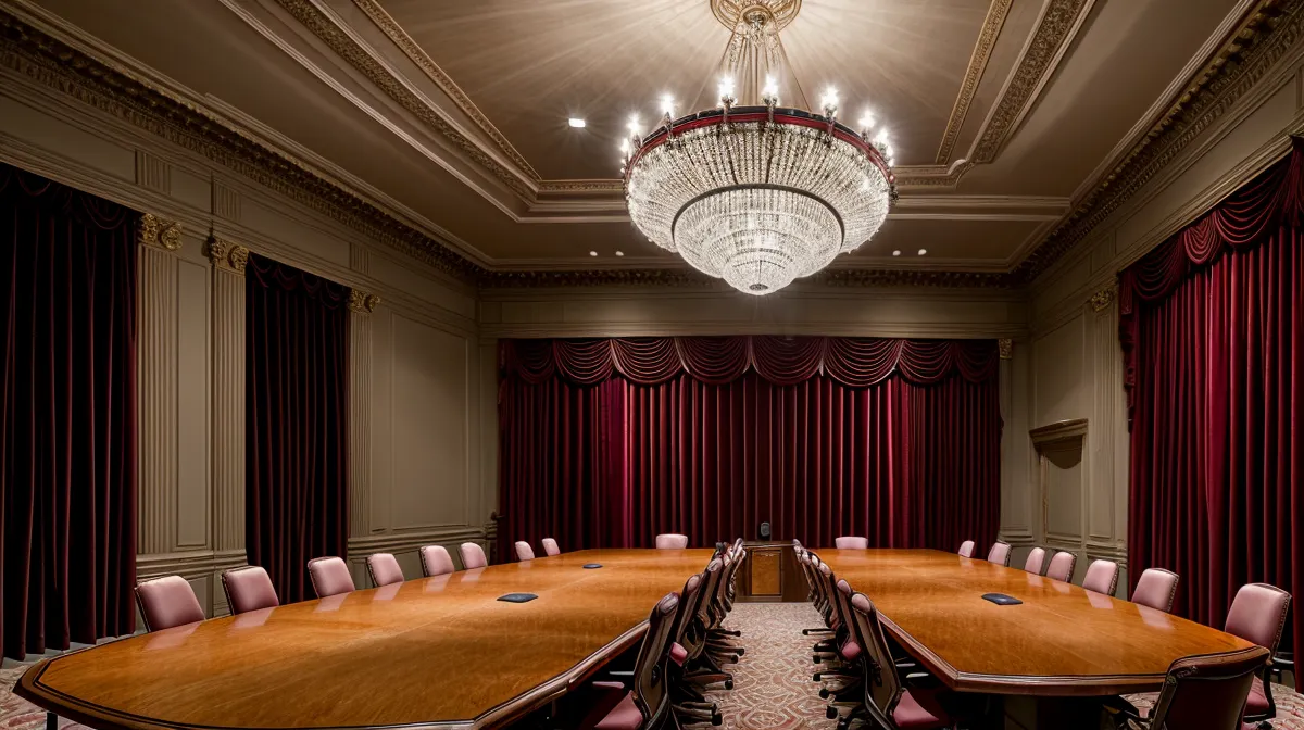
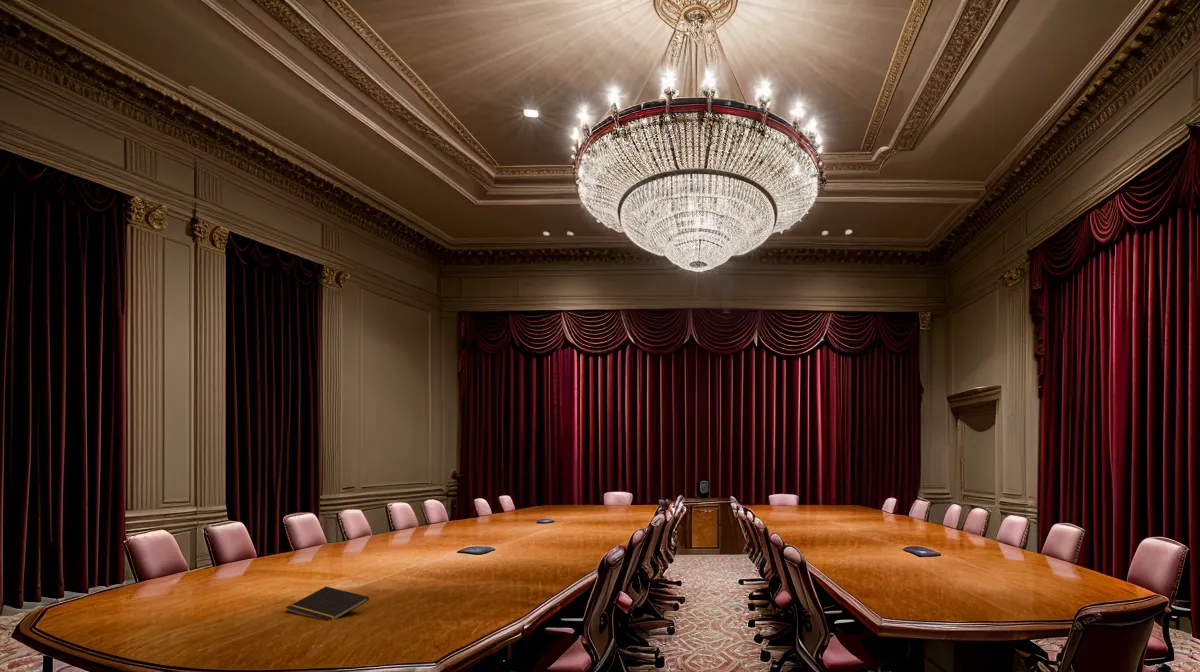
+ notepad (327, 604)
